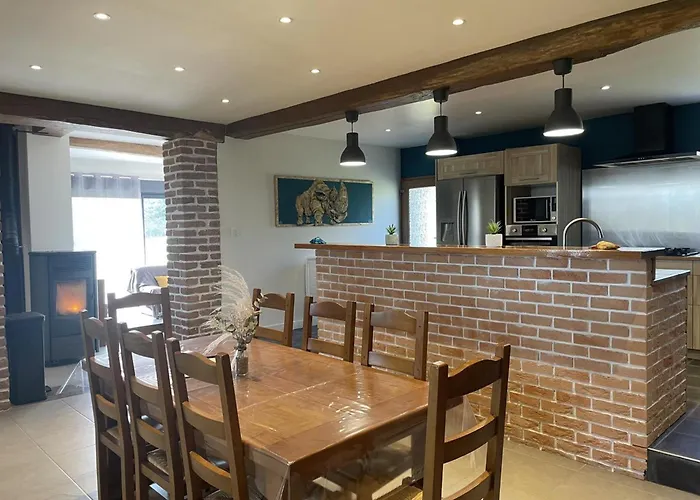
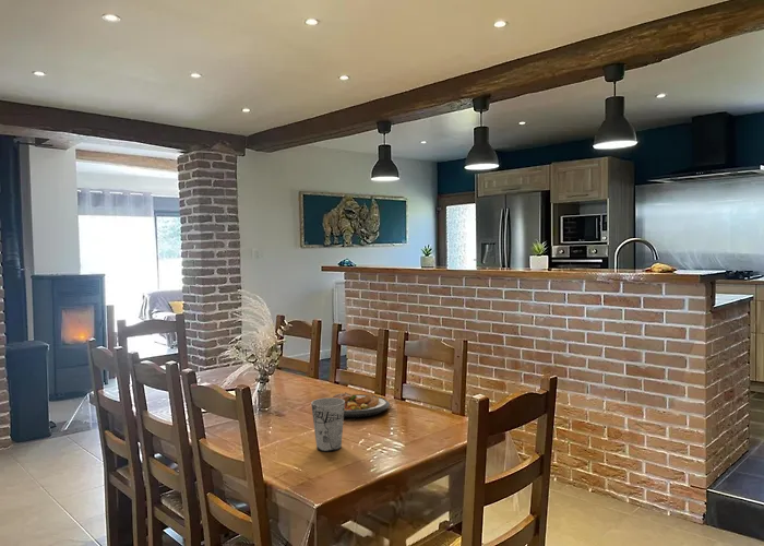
+ cup (329, 424)
+ plate (355, 402)
